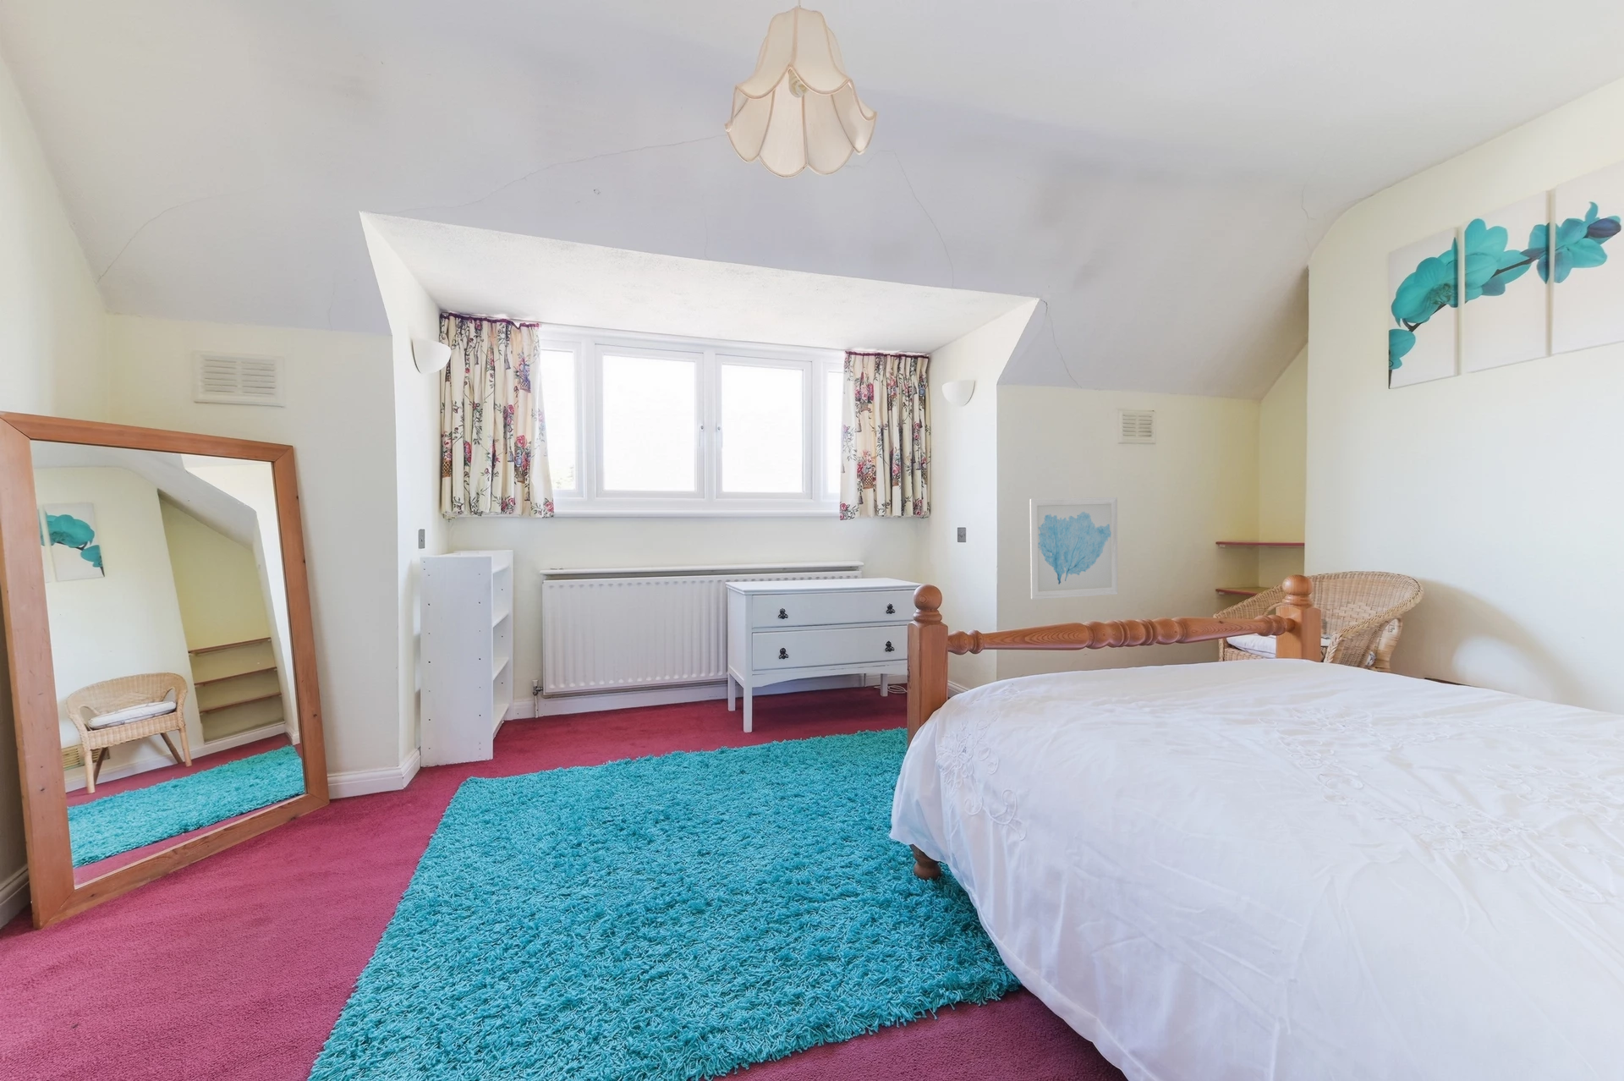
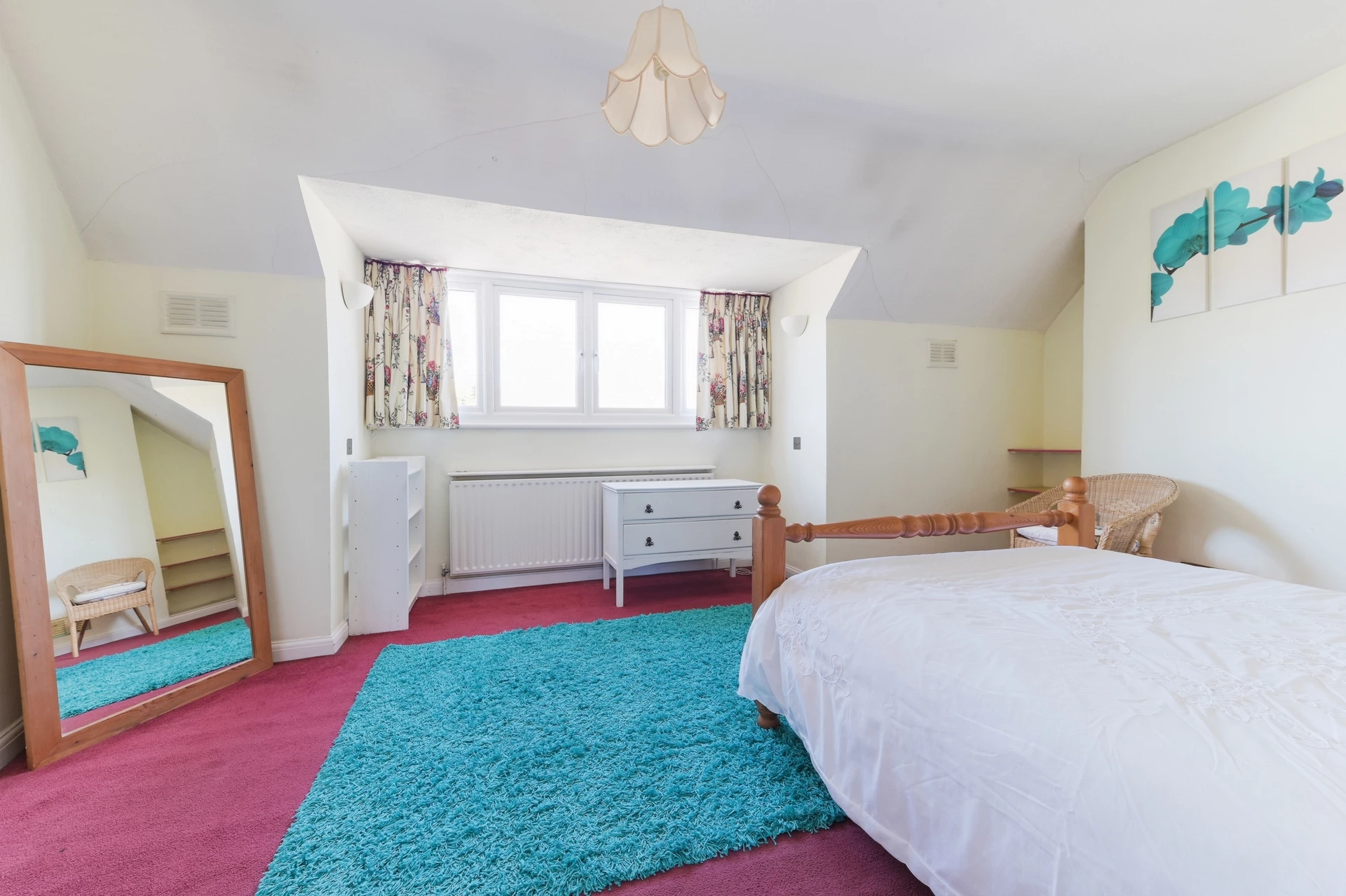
- wall art (1074, 548)
